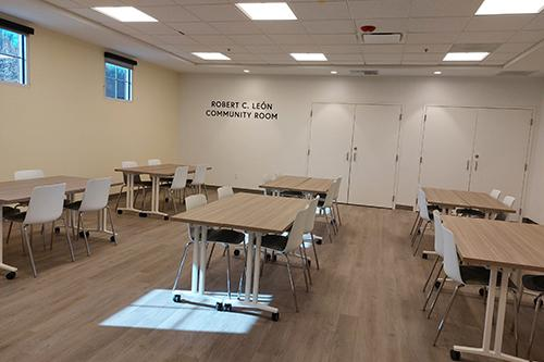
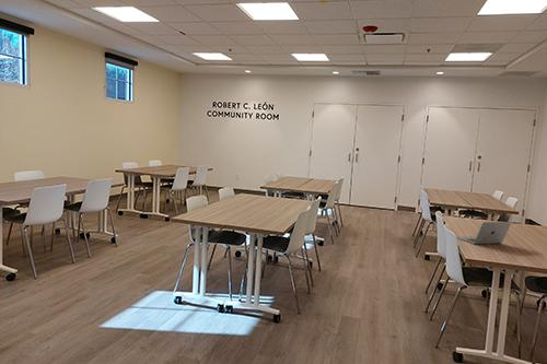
+ laptop (482, 230)
